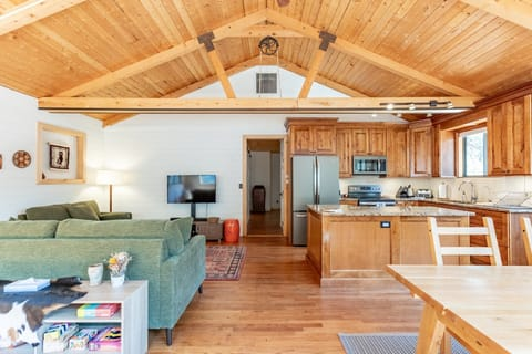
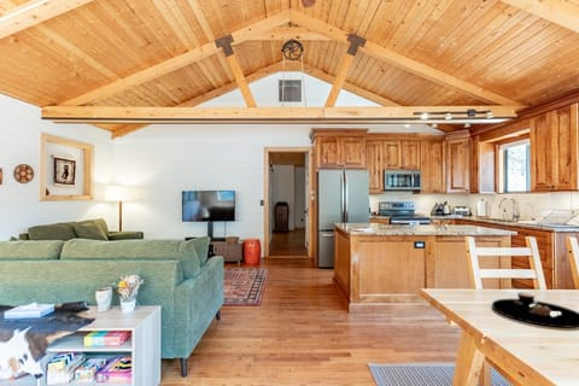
+ placemat (536, 305)
